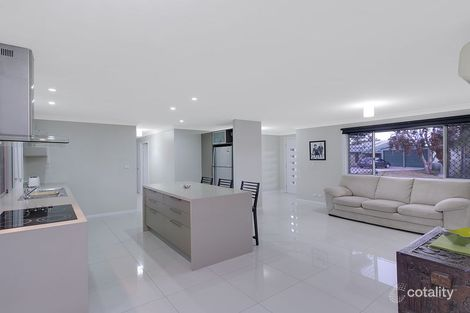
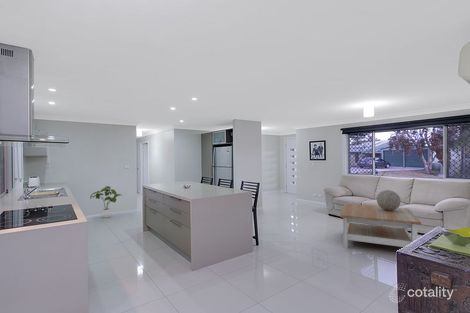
+ house plant (109, 201)
+ decorative sphere (388, 200)
+ coffee table (376, 227)
